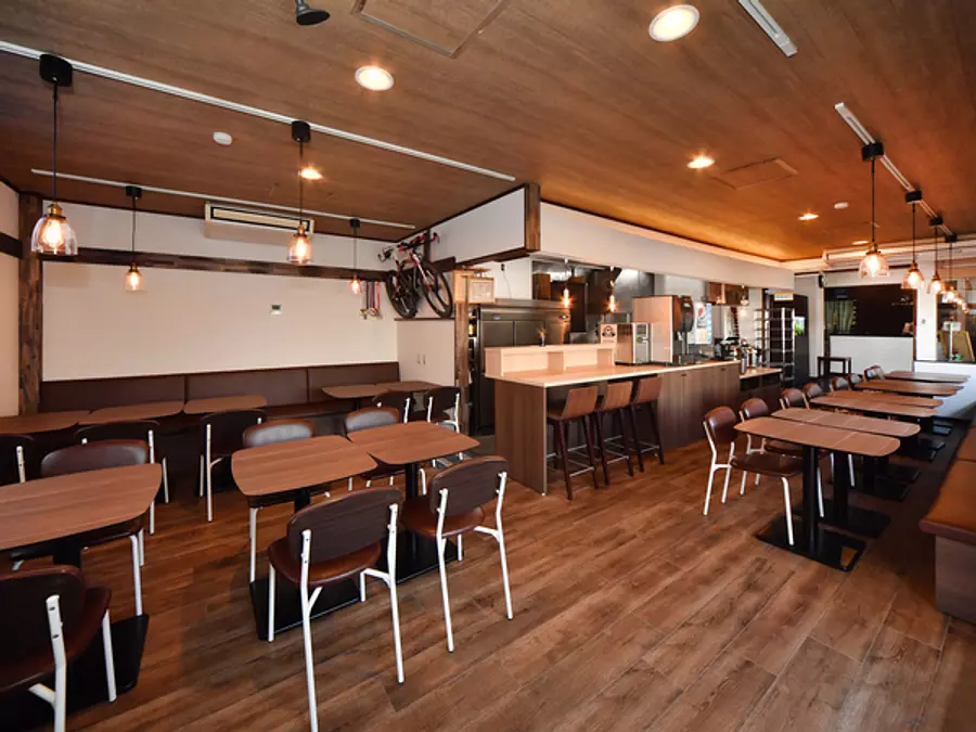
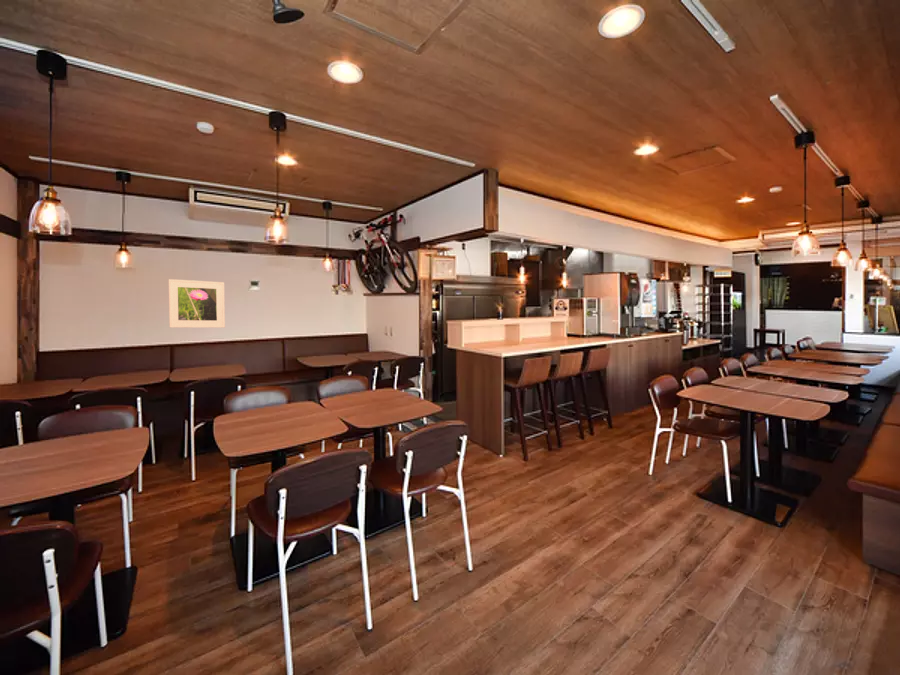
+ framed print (197, 304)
